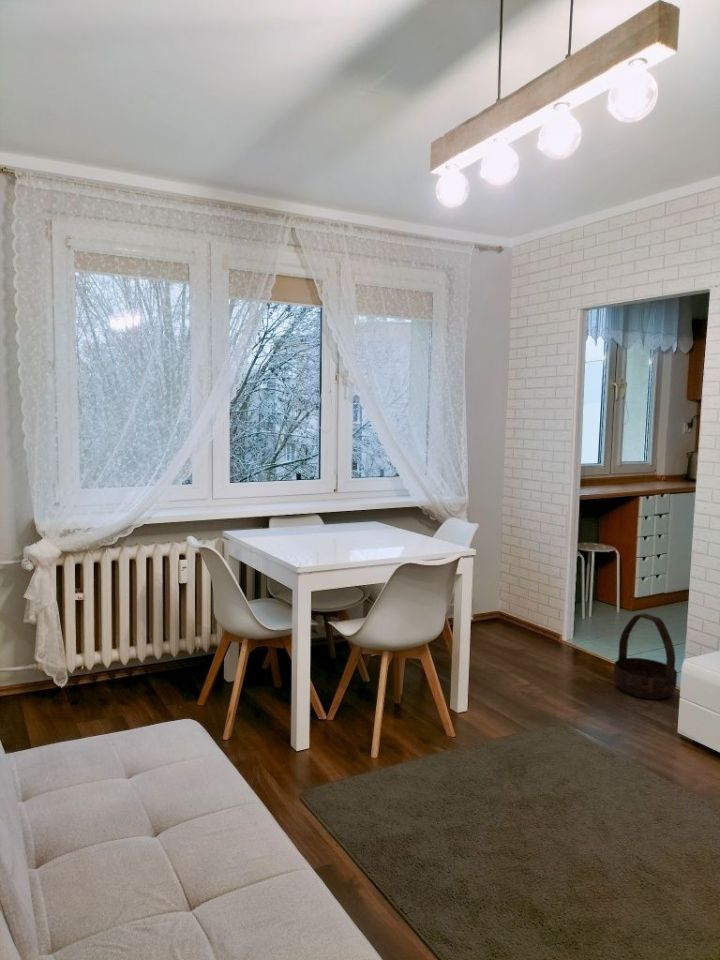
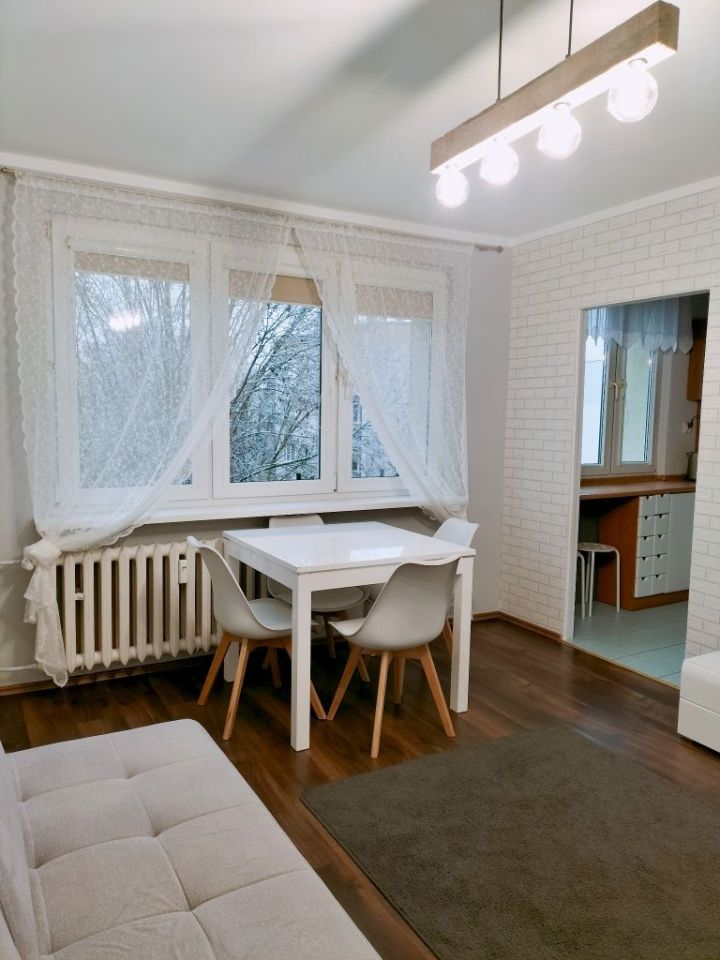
- basket (643, 658)
